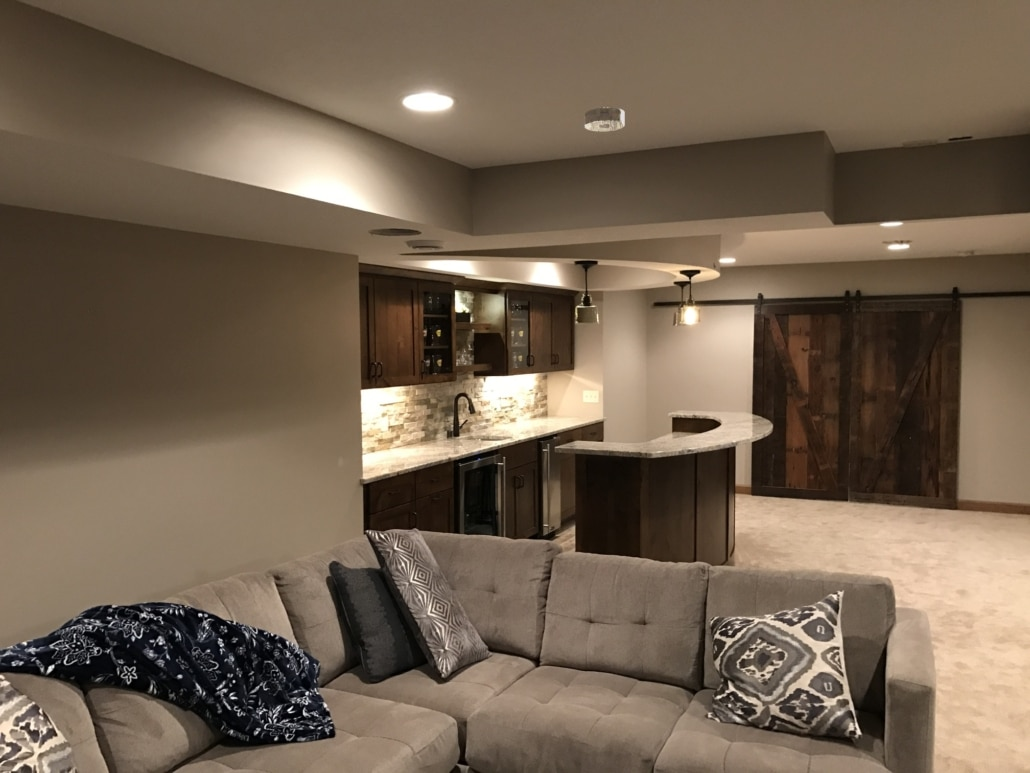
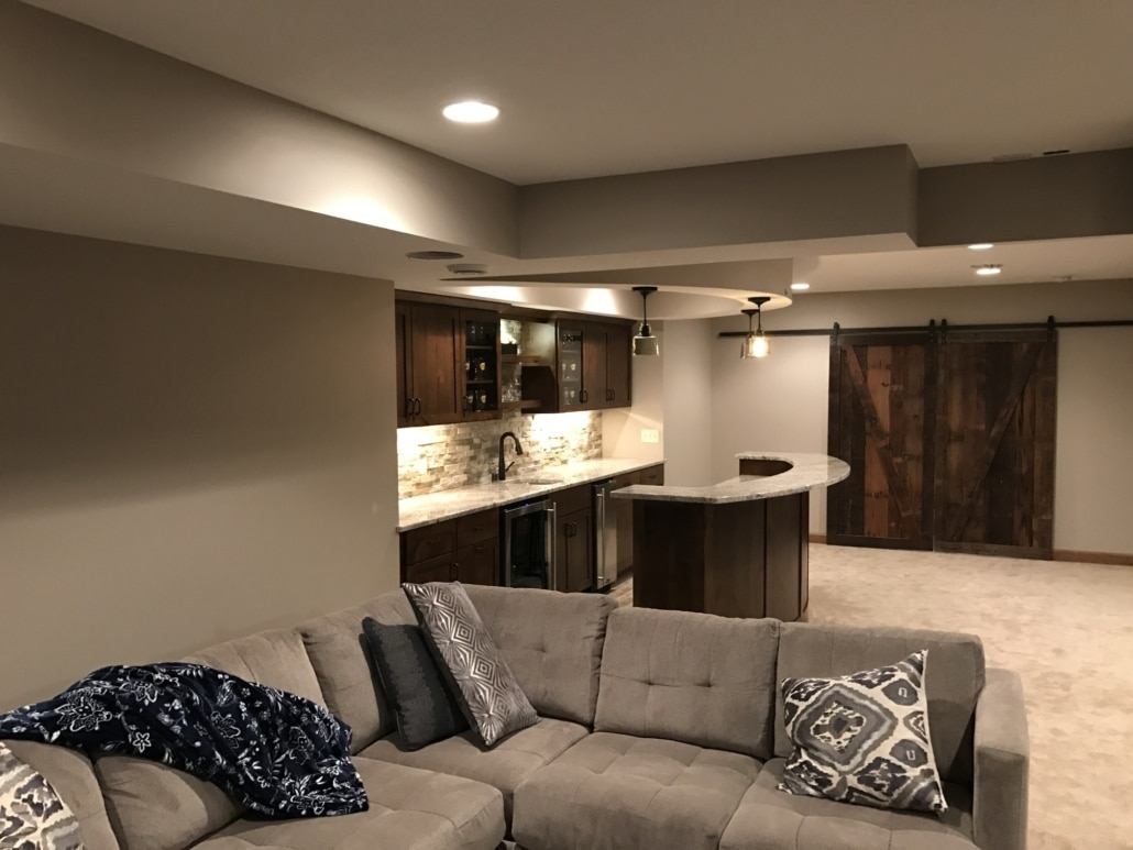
- smoke detector (604, 118)
